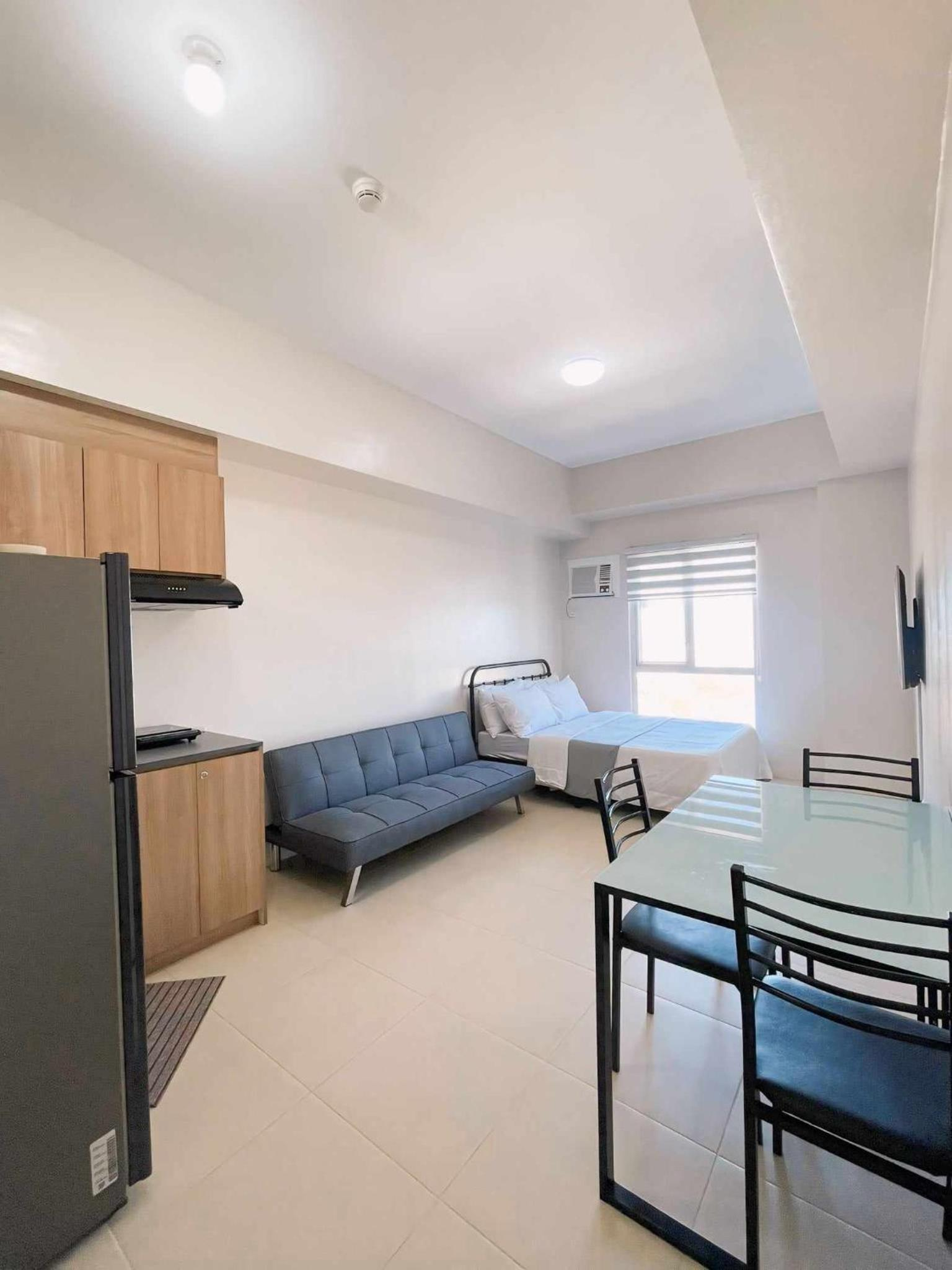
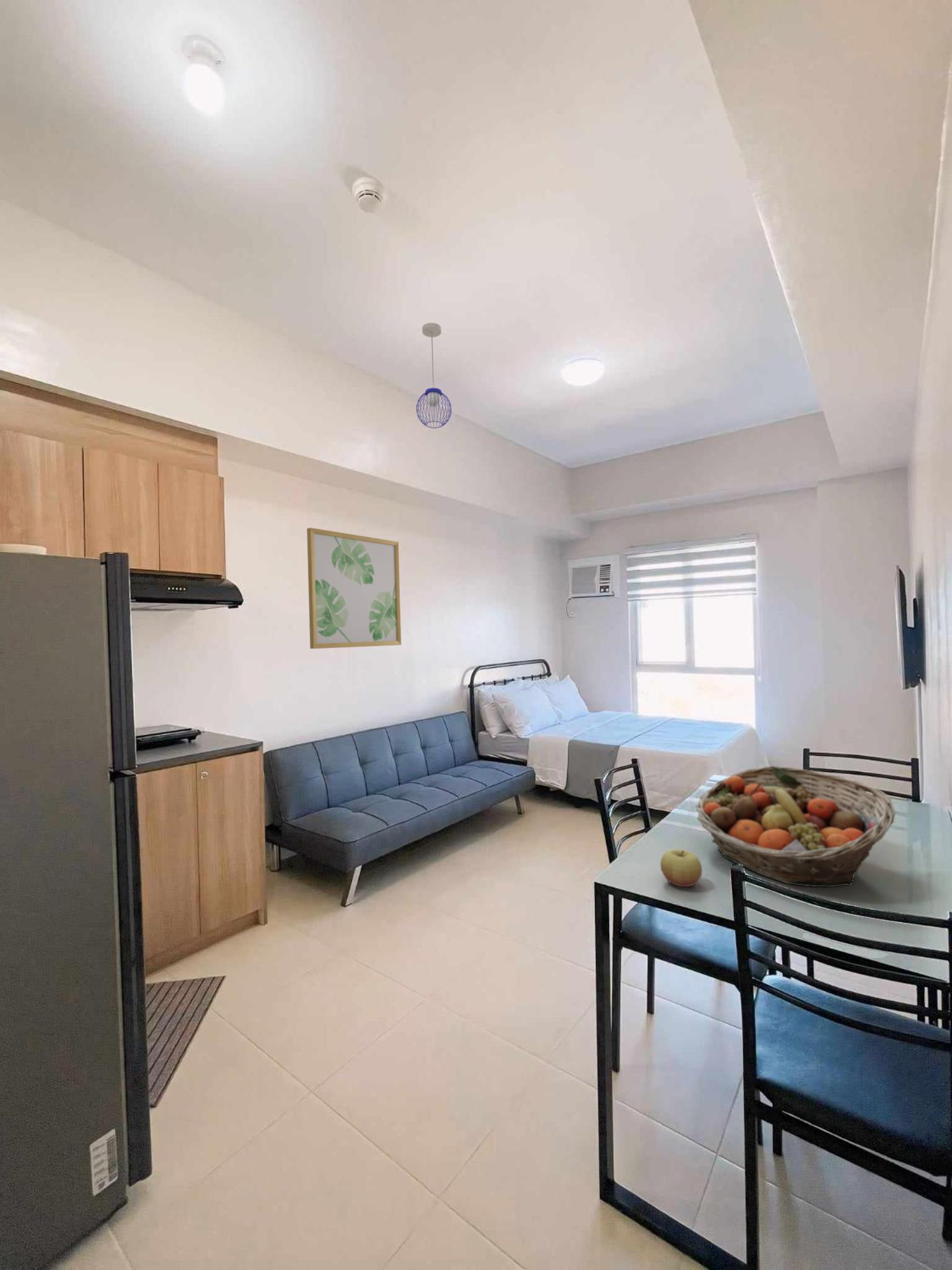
+ pendant light (433, 376)
+ fruit basket (786, 820)
+ apple (681, 866)
+ wall art (358, 591)
